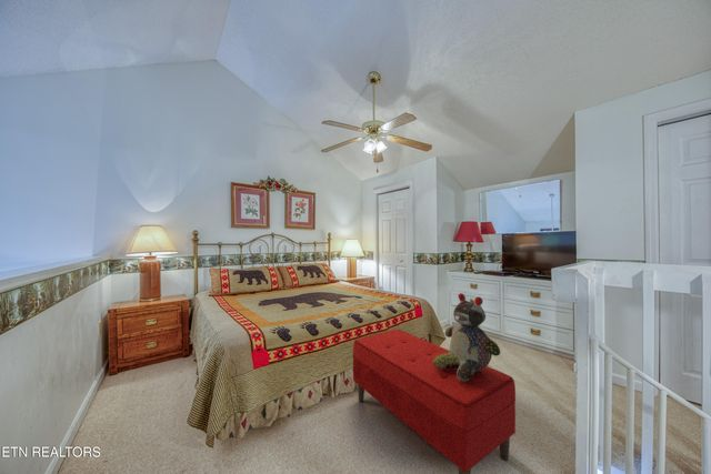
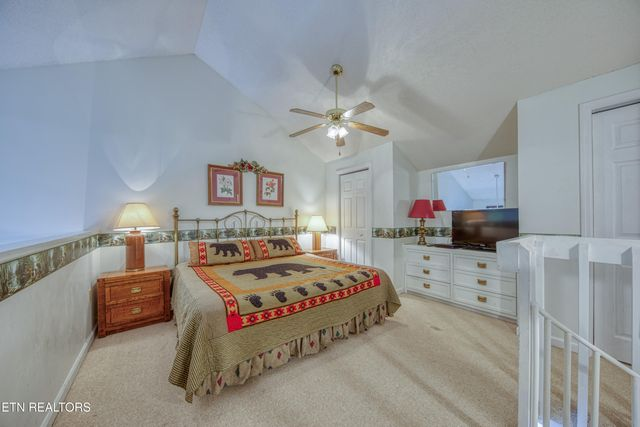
- bench (421, 390)
- stuffed bear (462, 333)
